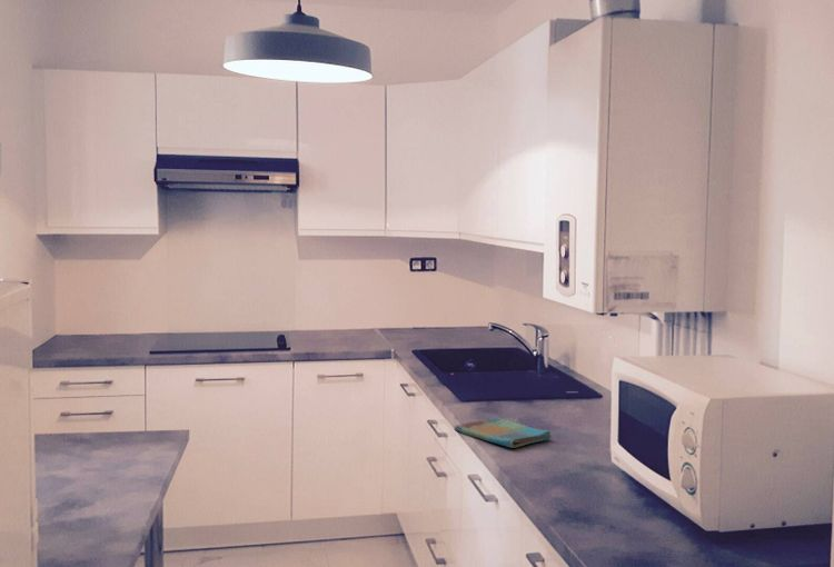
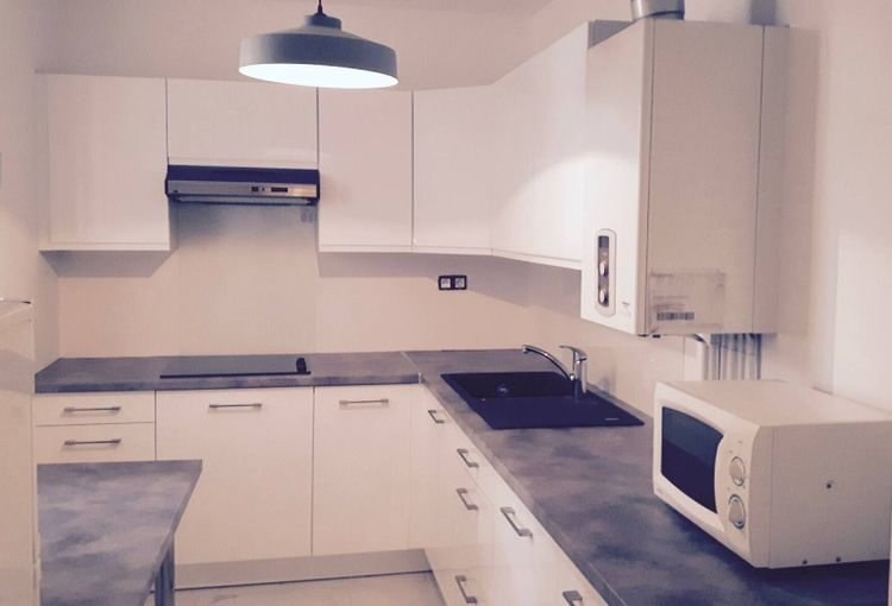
- dish towel (502, 430)
